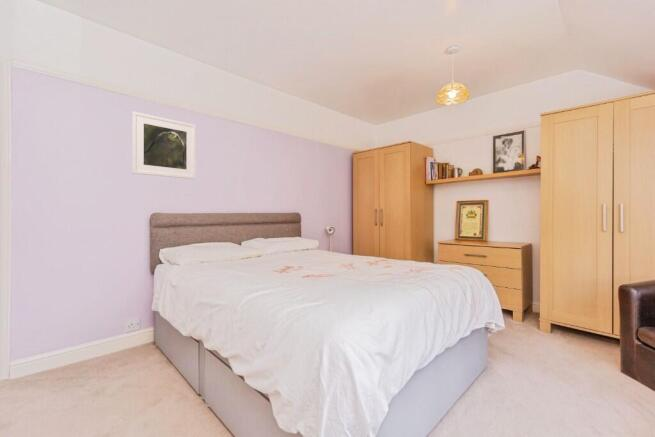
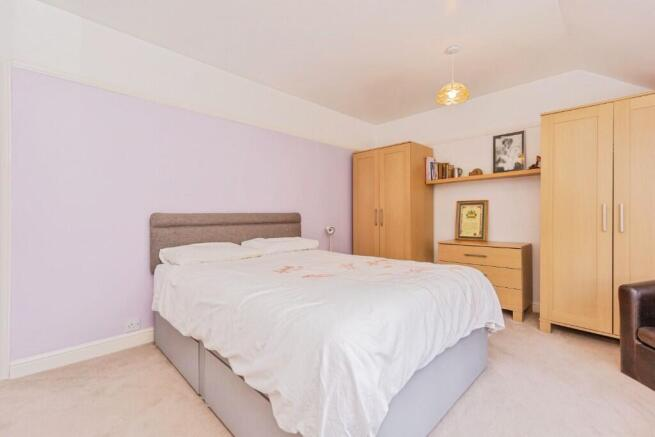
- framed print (165, 147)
